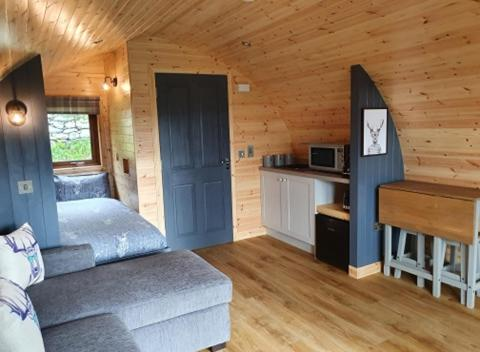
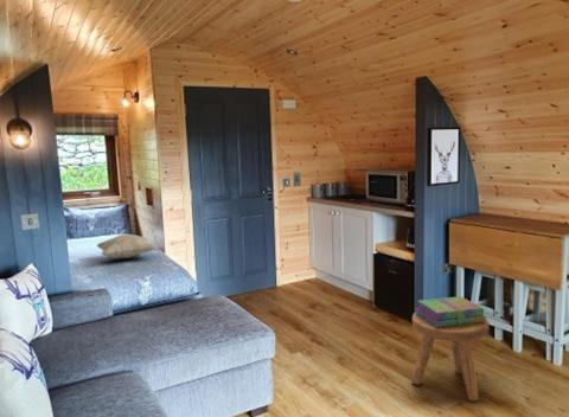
+ stool (453, 351)
+ decorative pillow (126, 245)
+ stack of books (449, 310)
